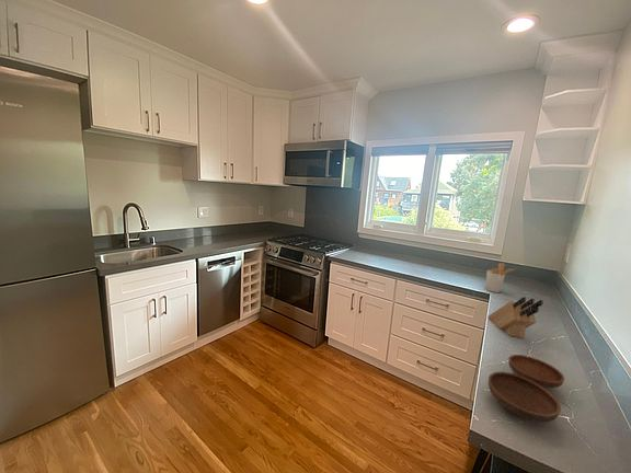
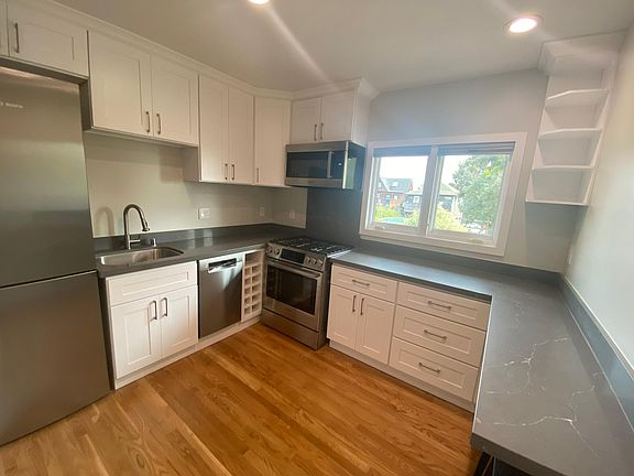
- knife block (514, 310)
- bowl (526, 385)
- utensil holder (500, 277)
